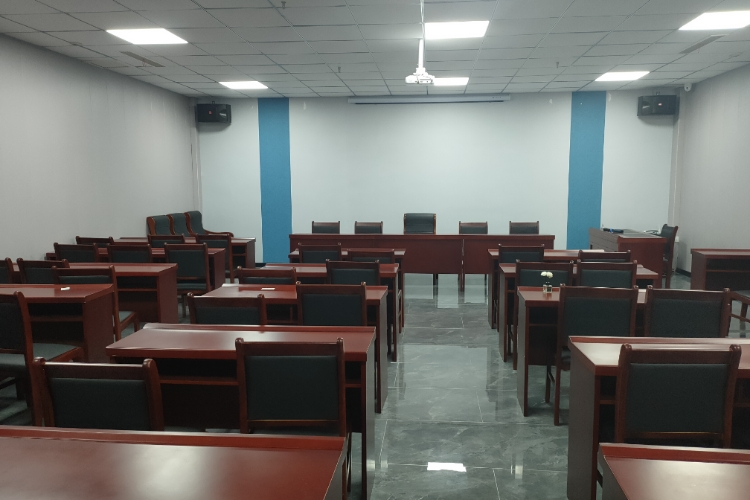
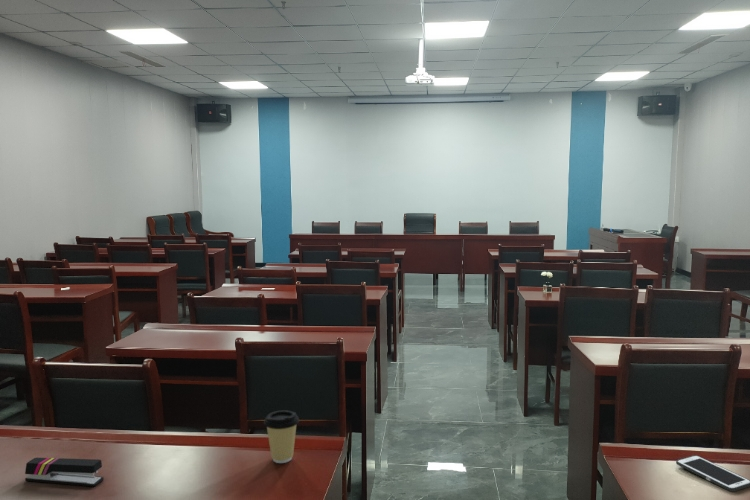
+ cell phone (712, 472)
+ coffee cup (281, 436)
+ stapler (63, 469)
